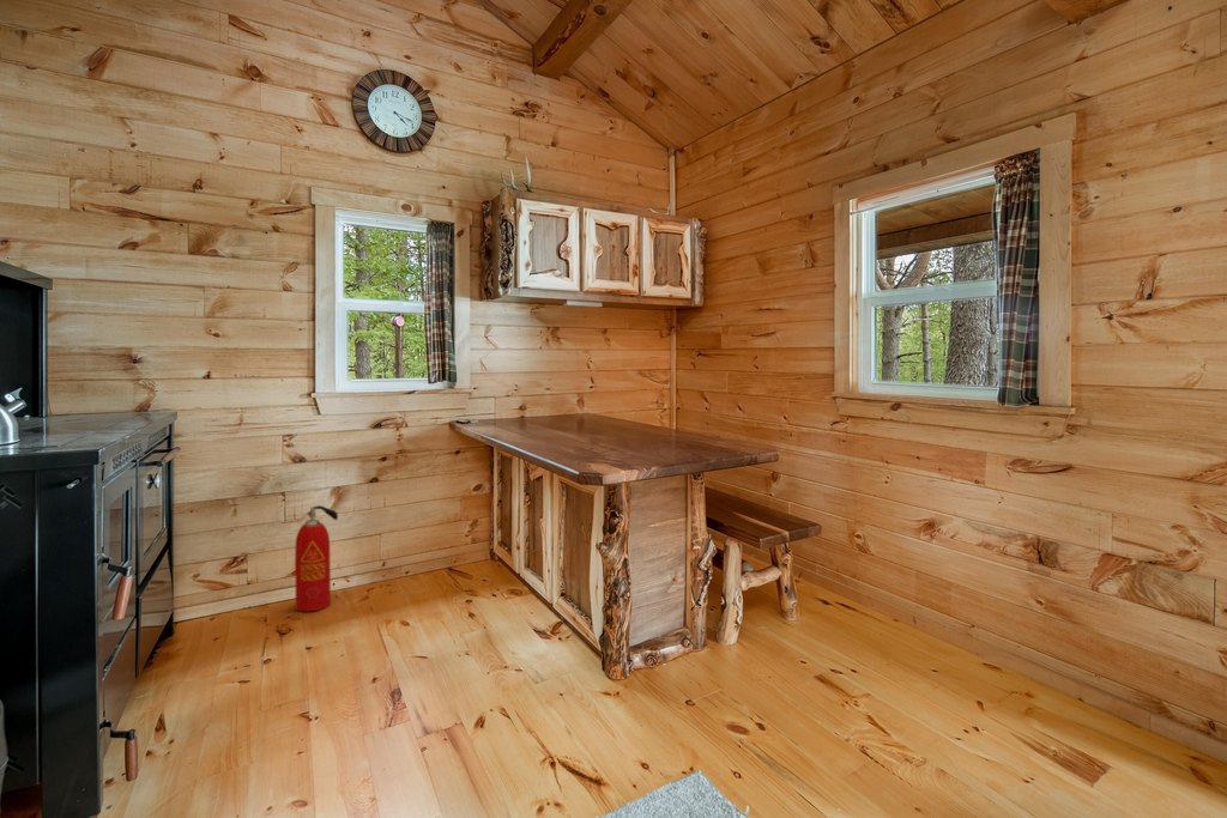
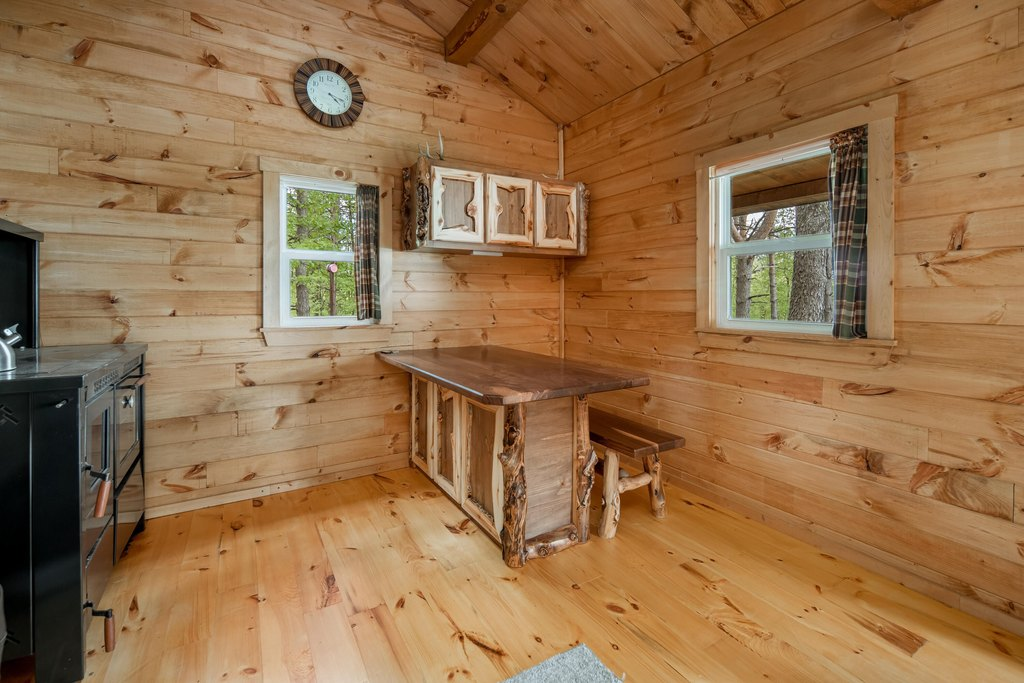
- fire extinguisher (315, 556)
